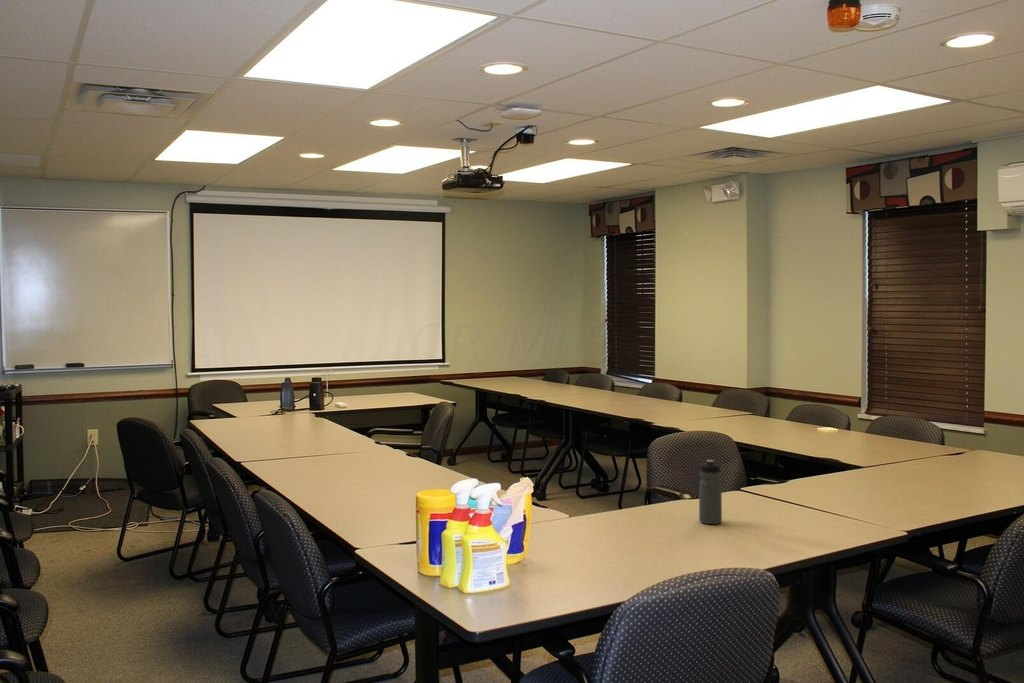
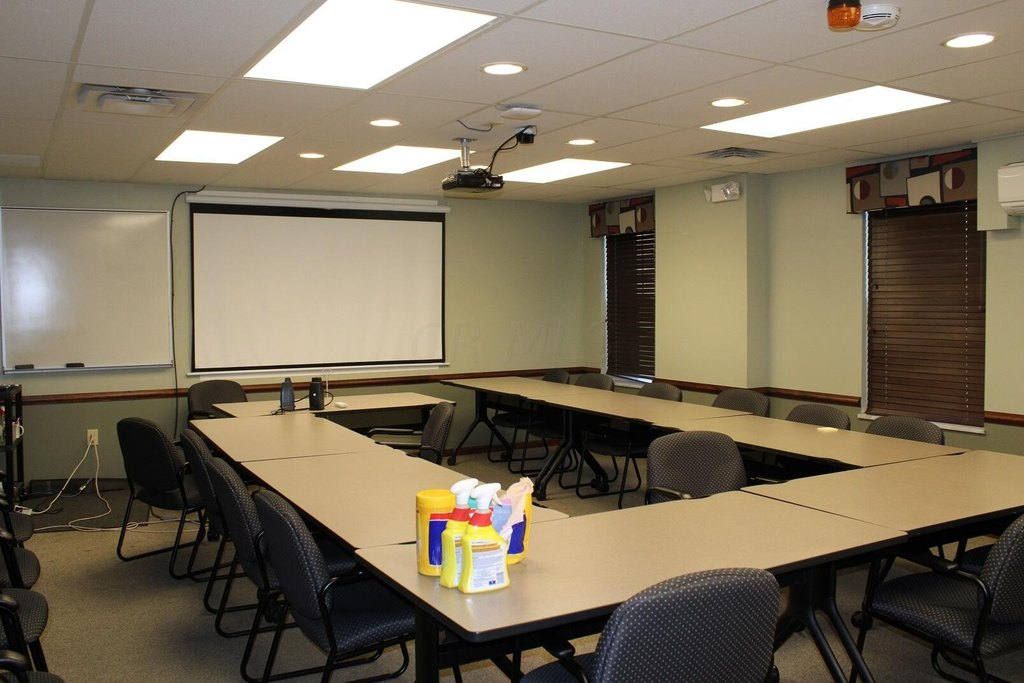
- water bottle (710, 490)
